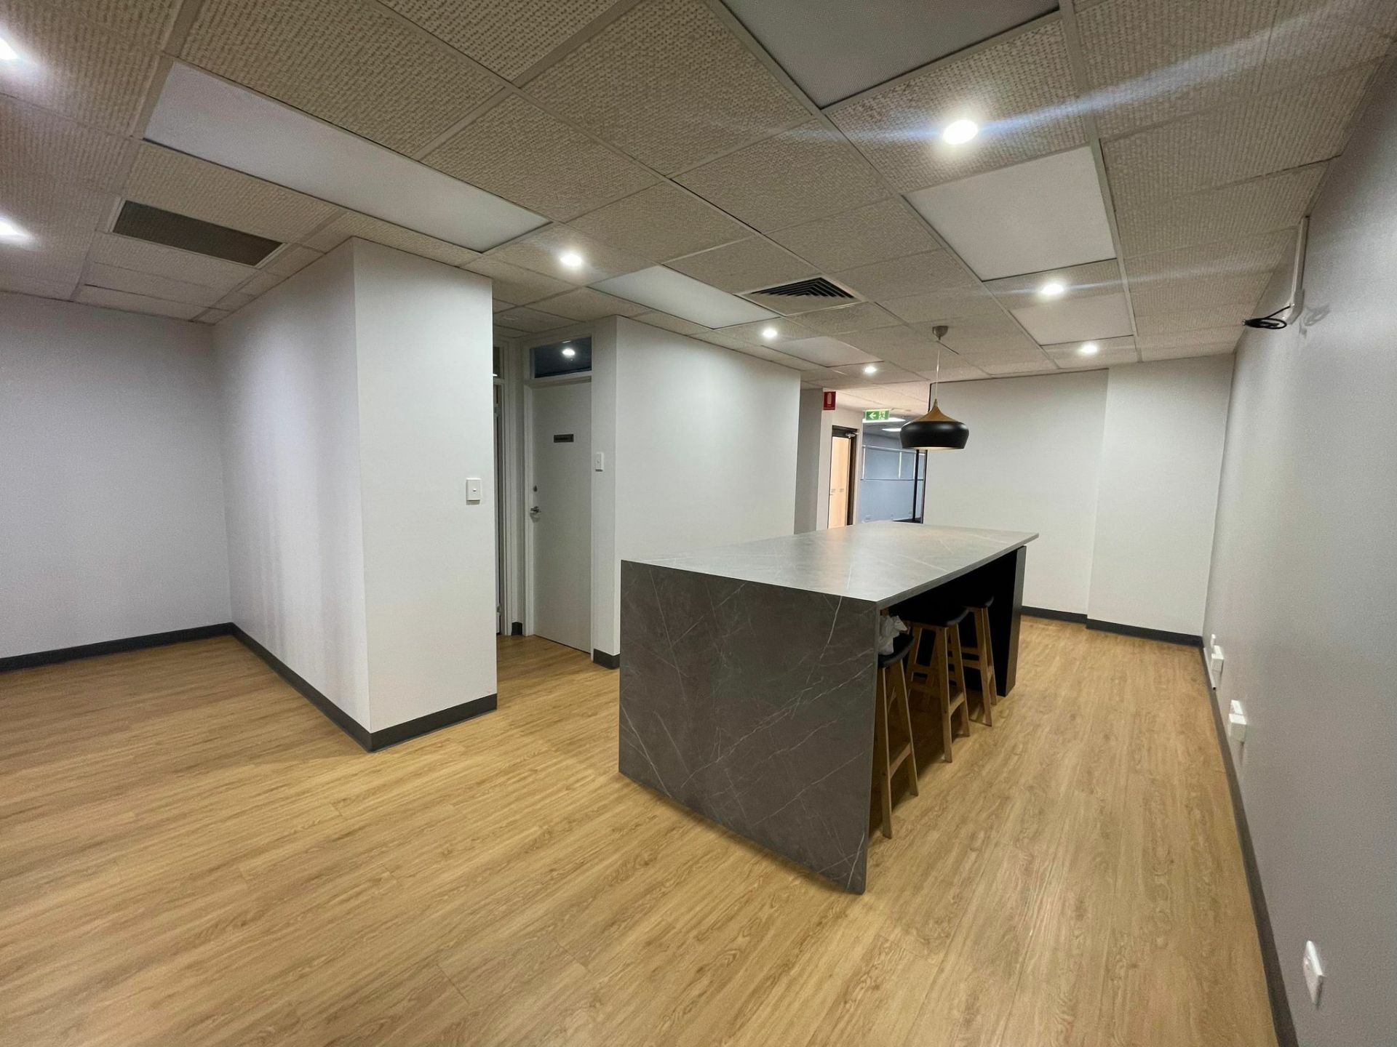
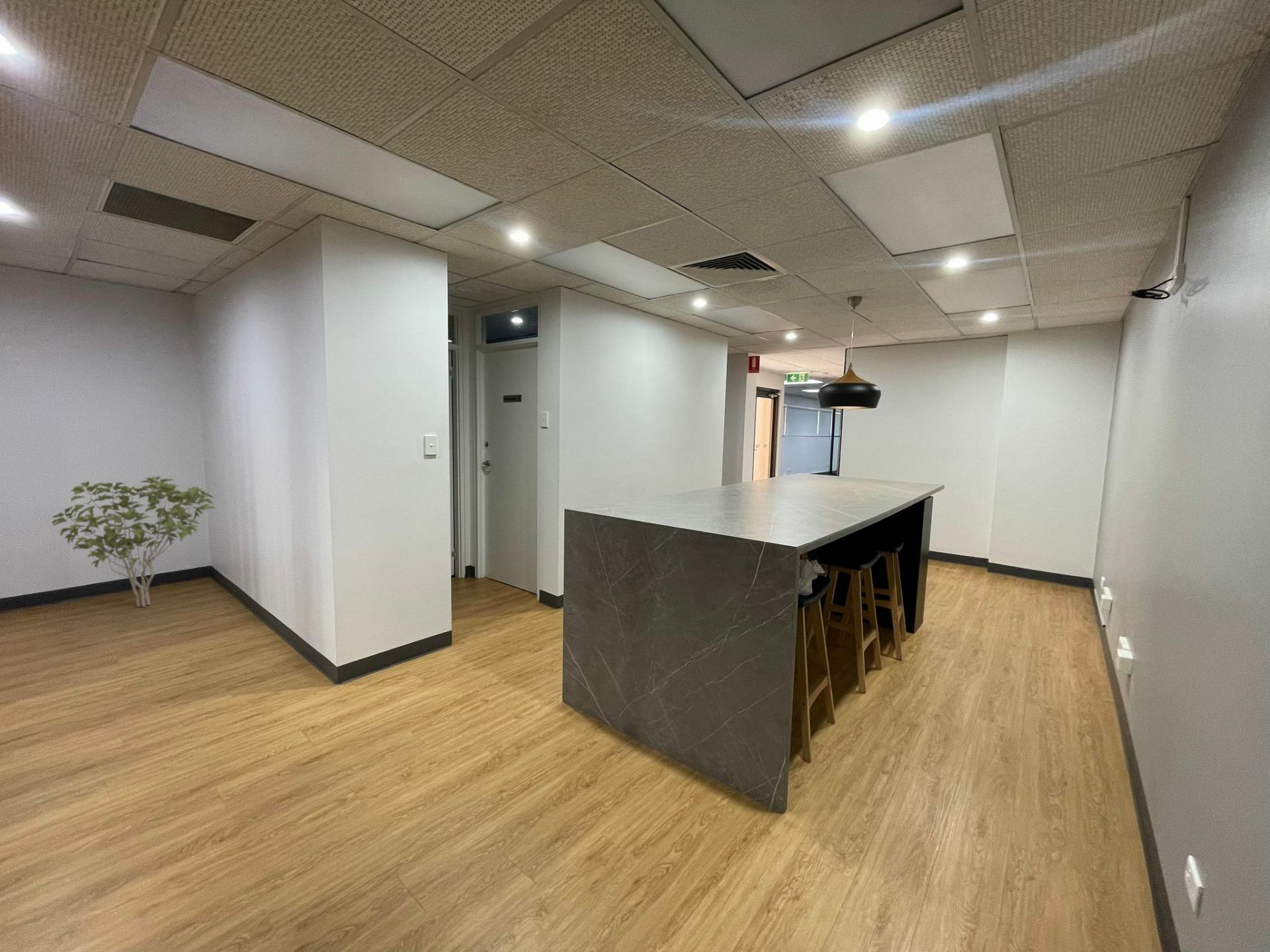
+ shrub (144, 541)
